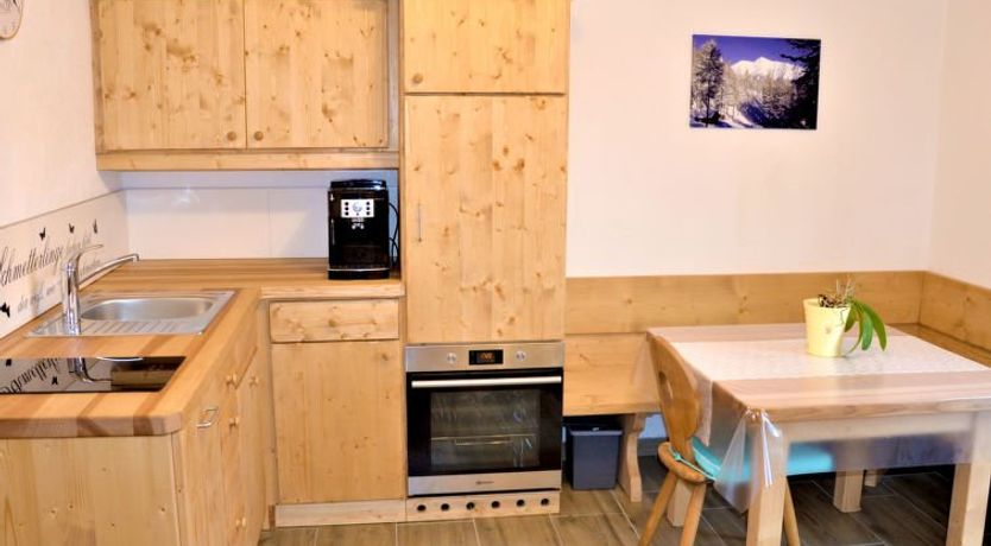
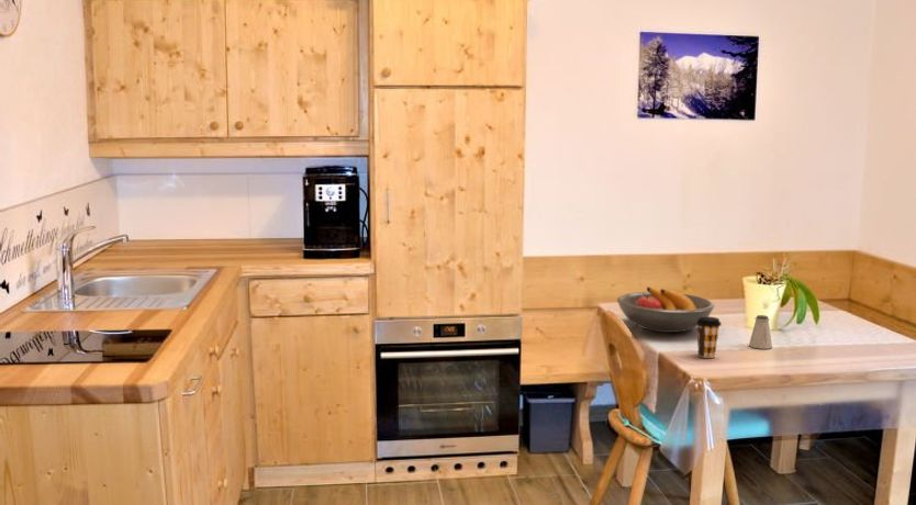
+ saltshaker (761, 330)
+ fruit bowl (664, 311)
+ coffee cup (707, 337)
